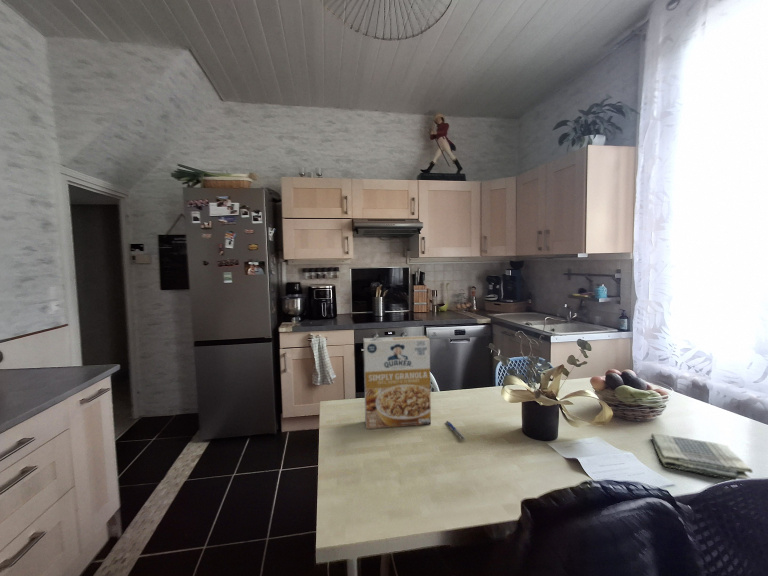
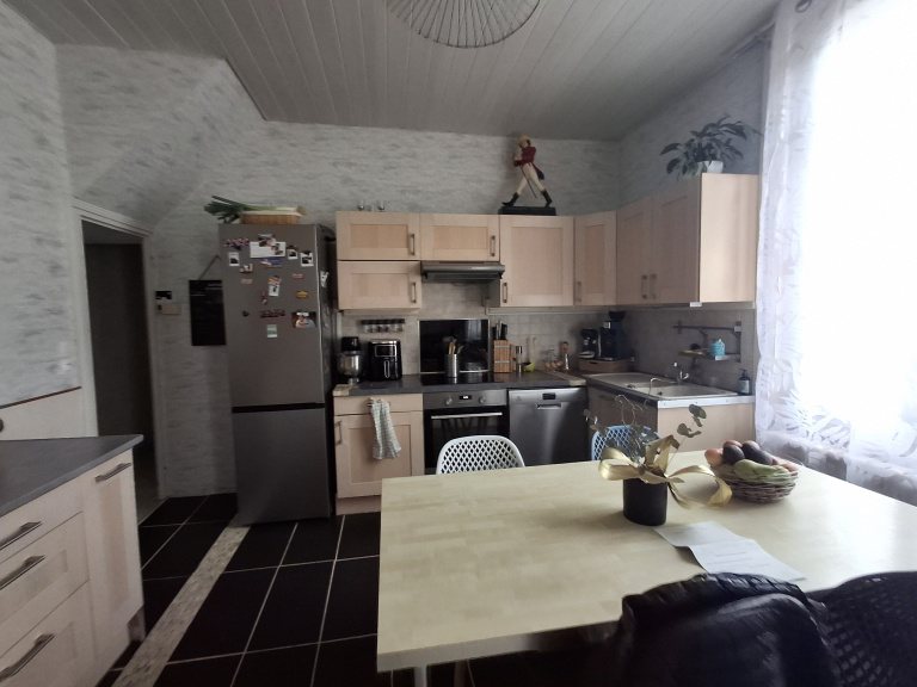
- dish towel (696, 454)
- cereal box (396, 380)
- pen (455, 429)
